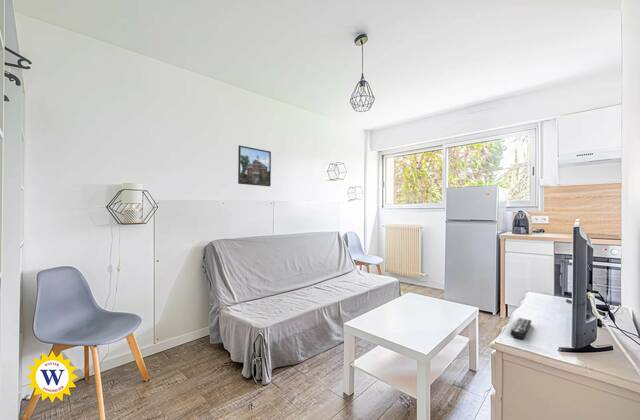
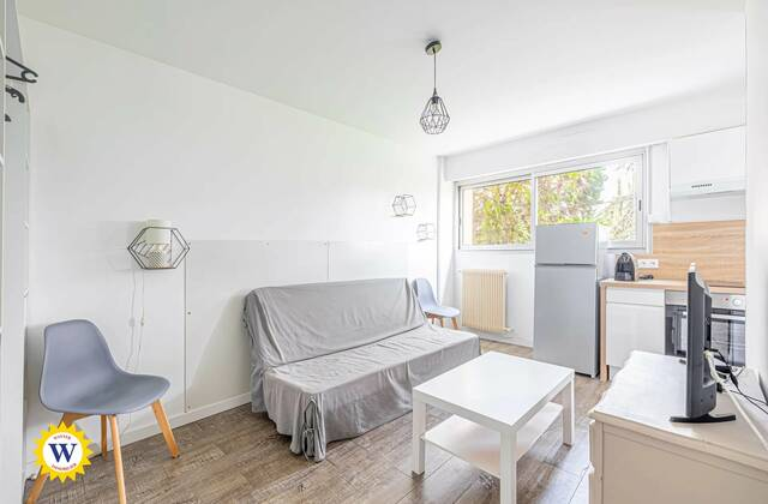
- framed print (255, 166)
- remote control (521, 327)
